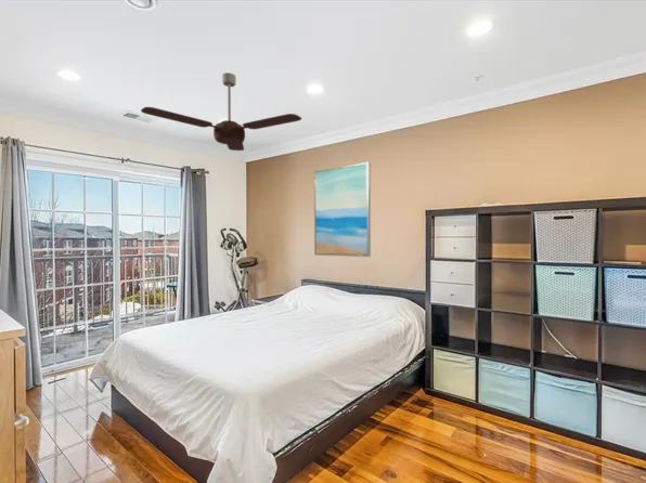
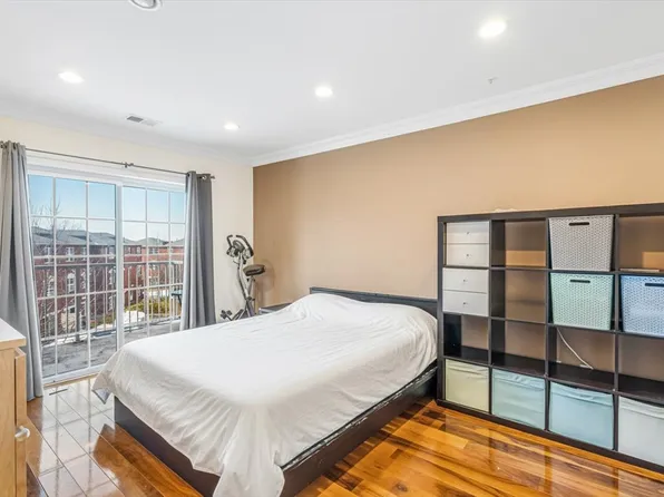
- ceiling fan (228, 112)
- wall art (340, 211)
